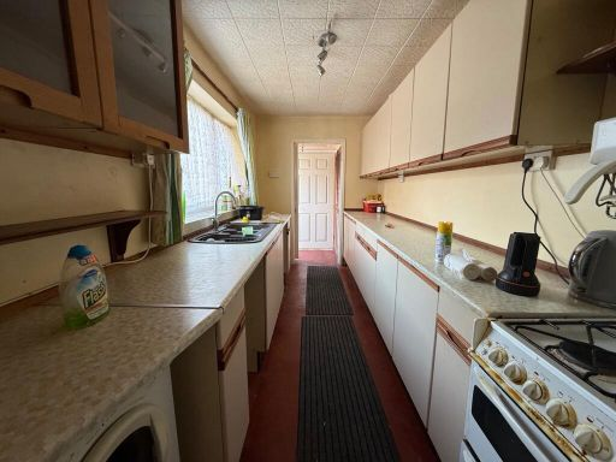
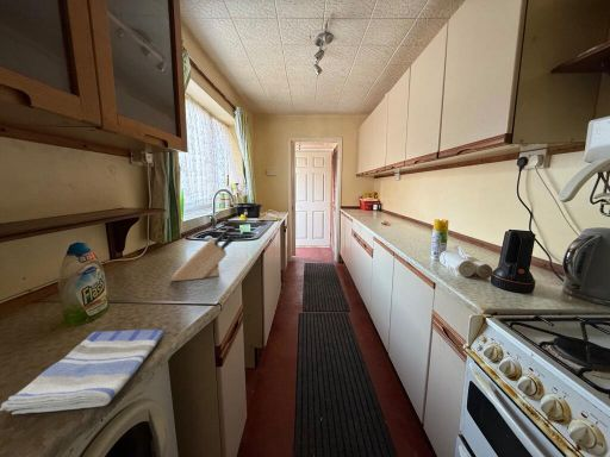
+ dish towel (99, 361)
+ knife block (204, 251)
